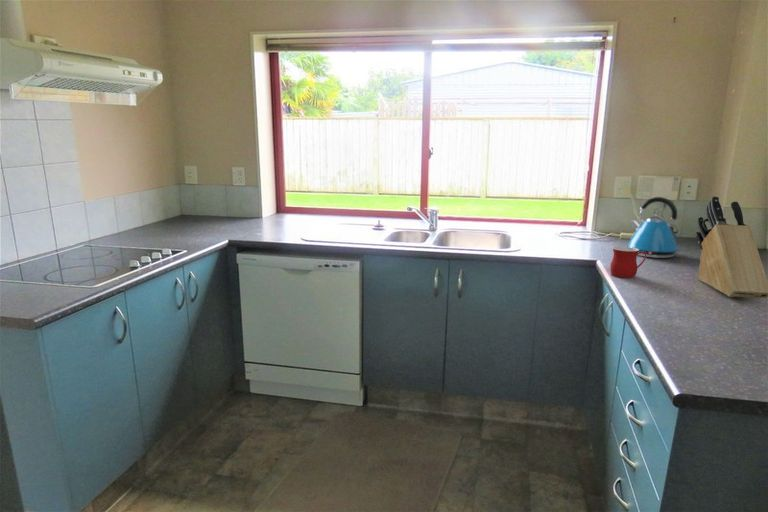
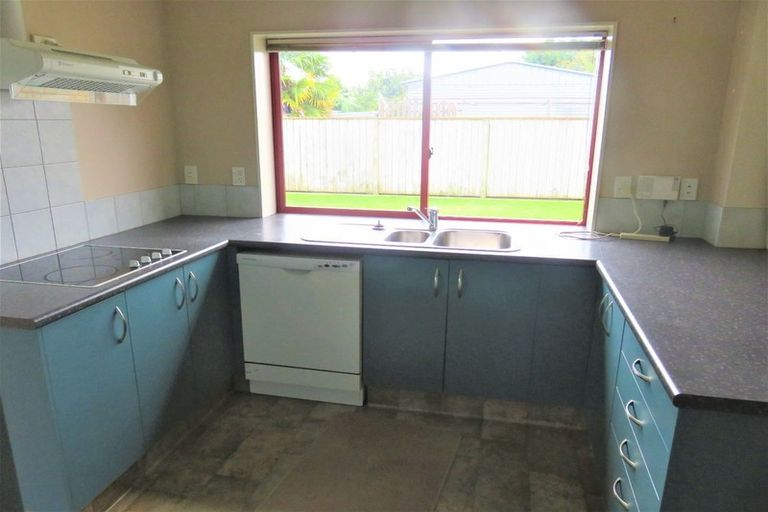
- knife block (731, 243)
- kettle (656, 225)
- mug (628, 262)
